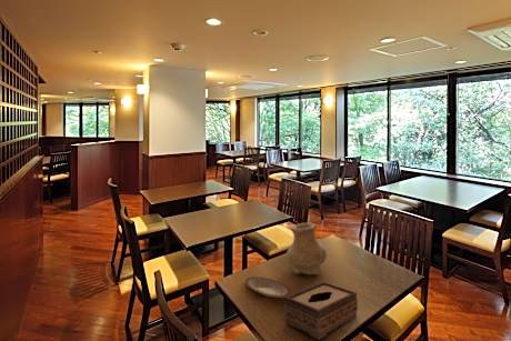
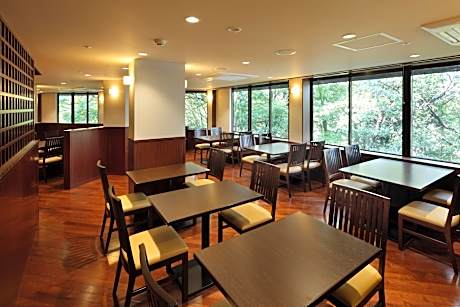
- vase (305, 248)
- plate (267, 288)
- tissue box (321, 308)
